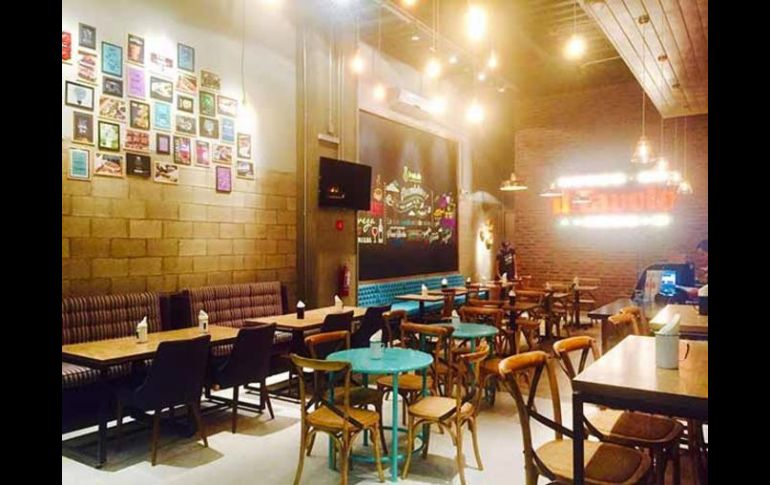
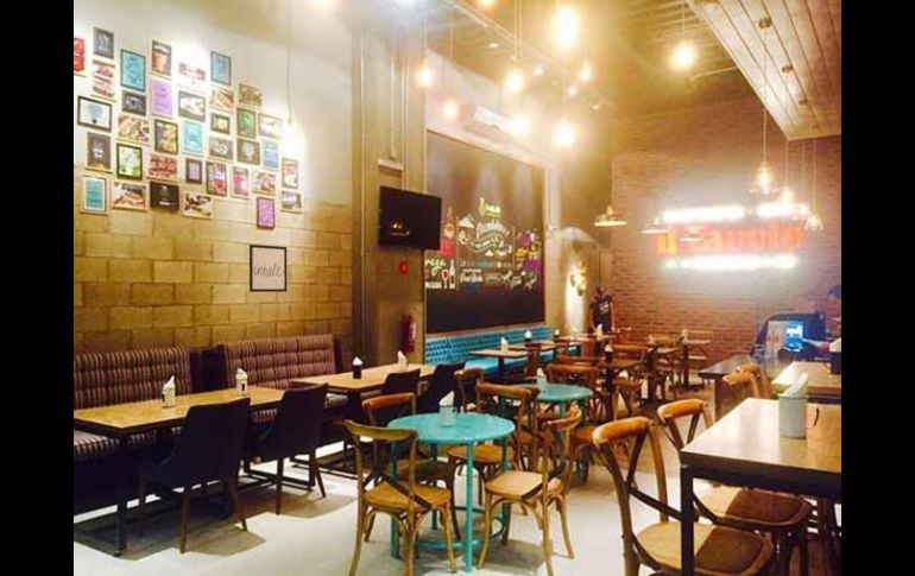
+ wall art (269, 268)
